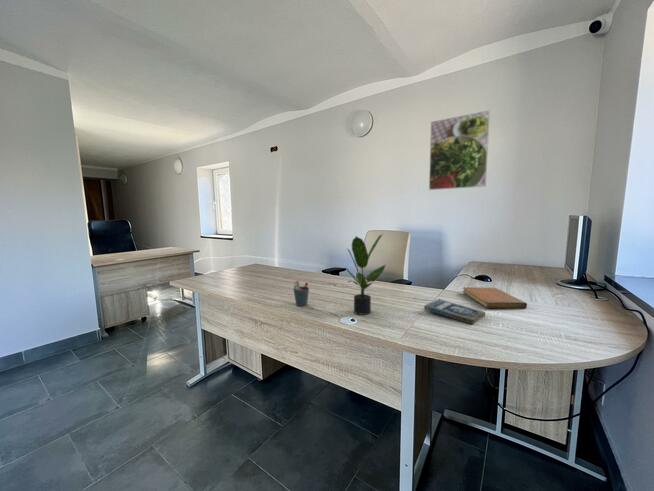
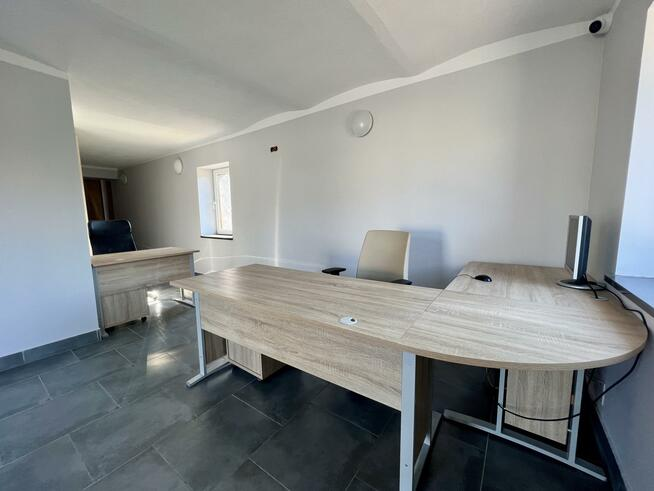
- notebook (491, 296)
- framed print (457, 153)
- pen holder (301, 292)
- potted plant (364, 273)
- book (453, 310)
